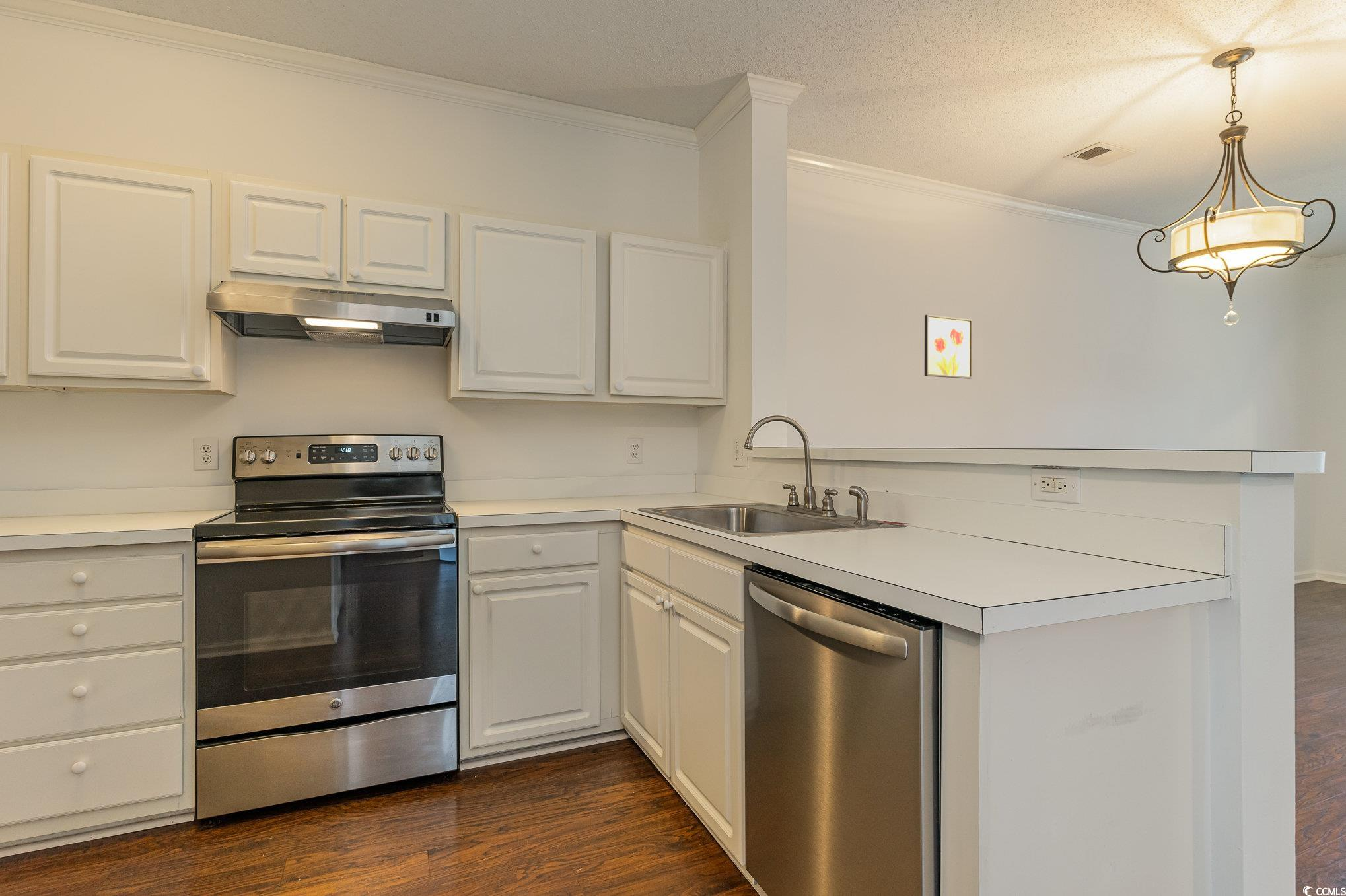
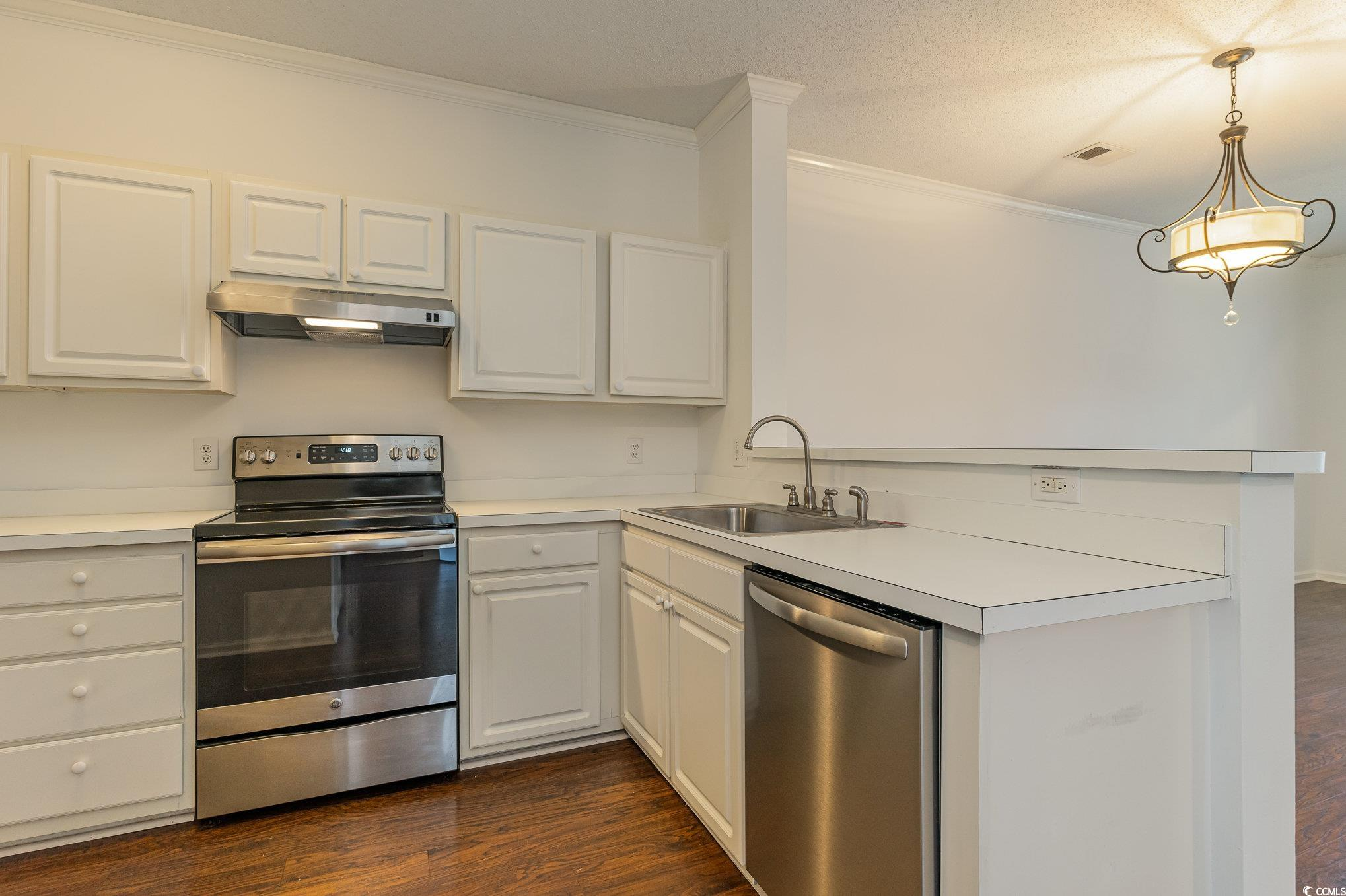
- wall art (947, 347)
